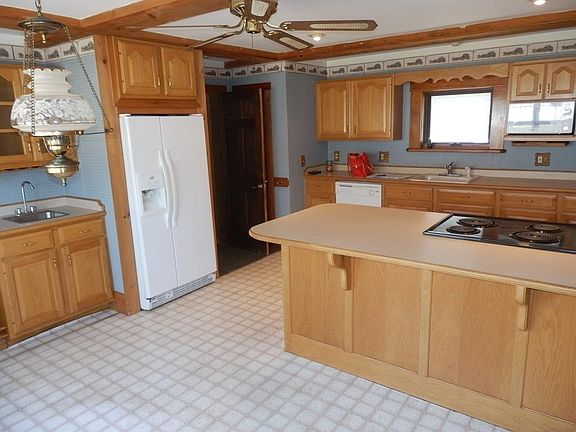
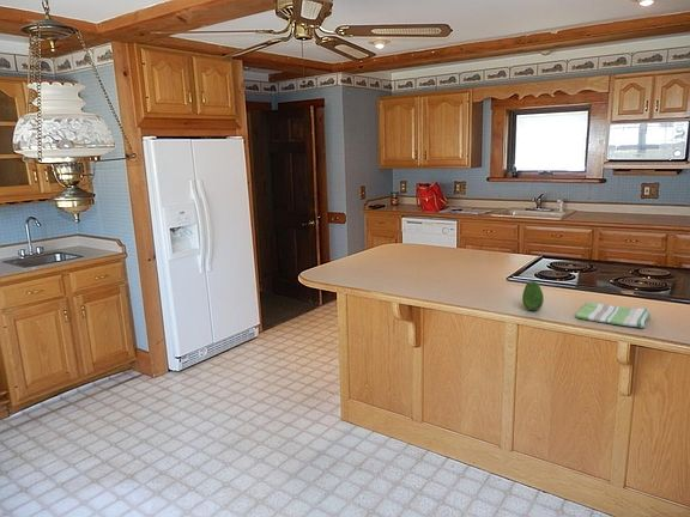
+ dish towel (612, 312)
+ fruit (532, 296)
